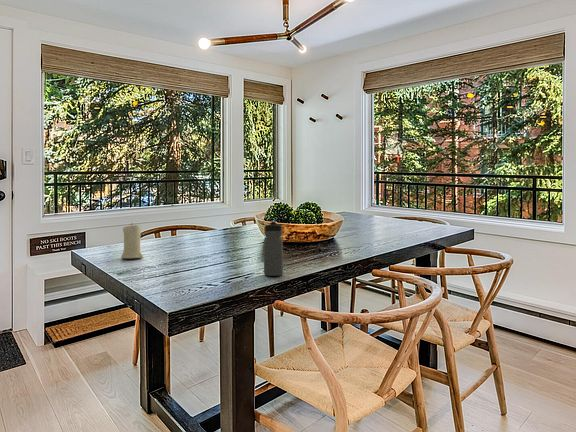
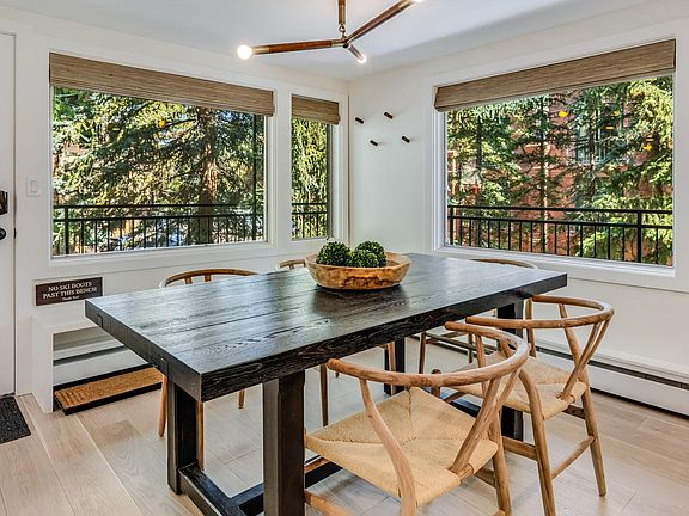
- water bottle (273, 247)
- candle (132, 240)
